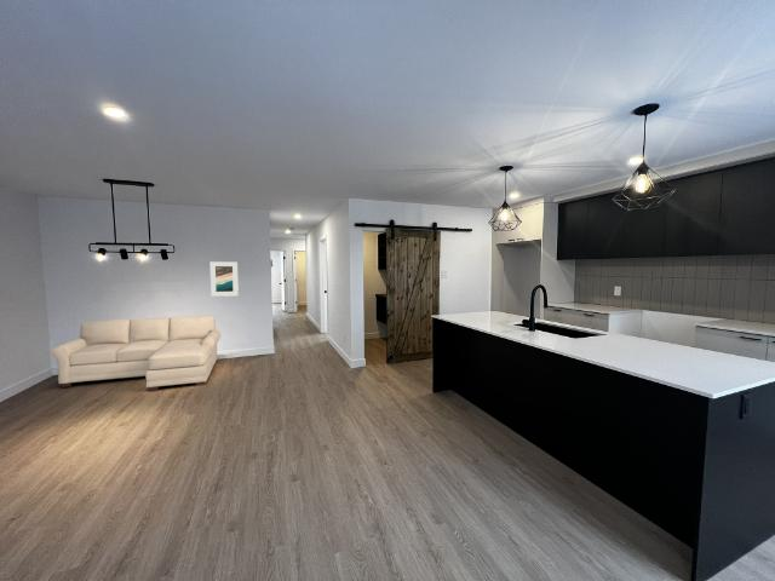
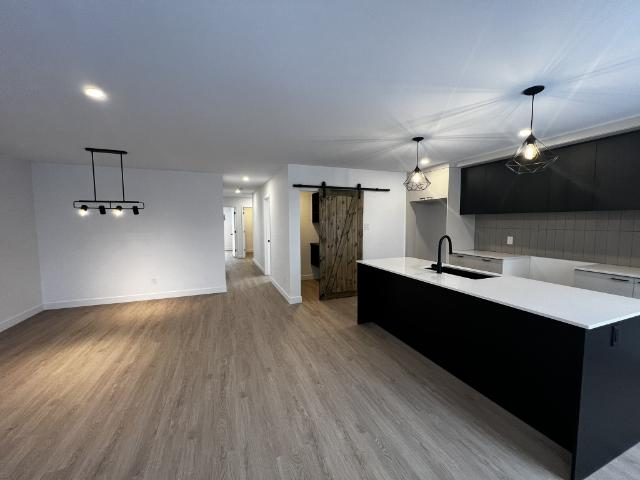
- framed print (224, 278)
- sofa (140, 350)
